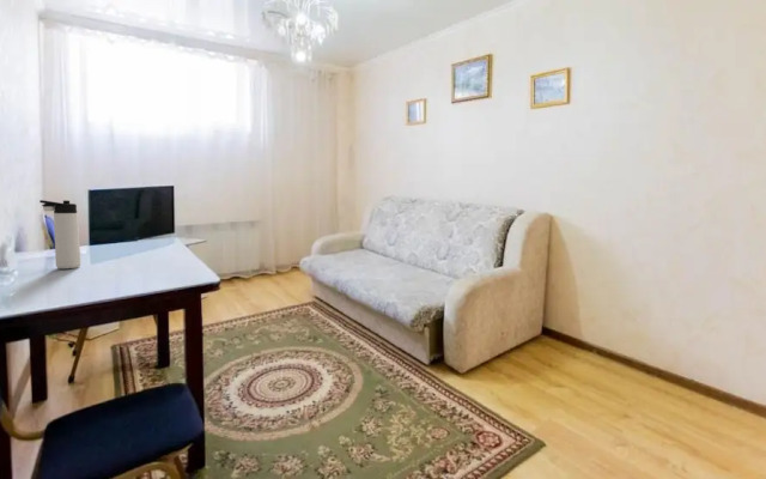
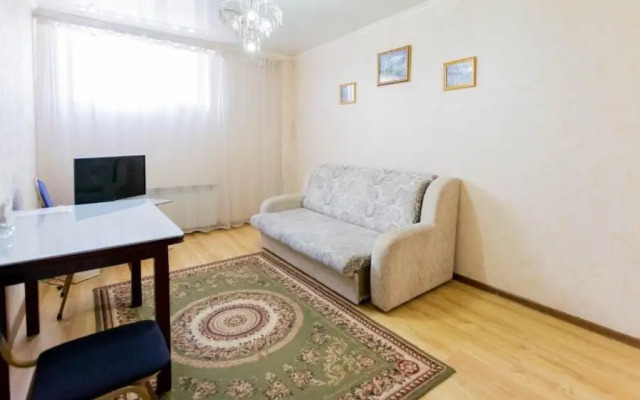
- thermos bottle (60, 234)
